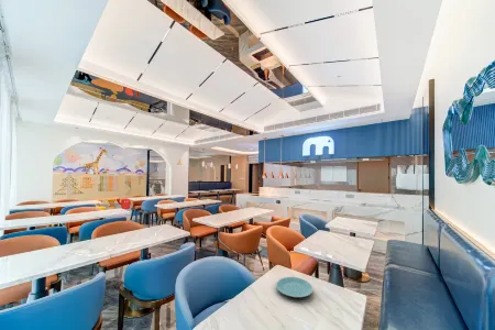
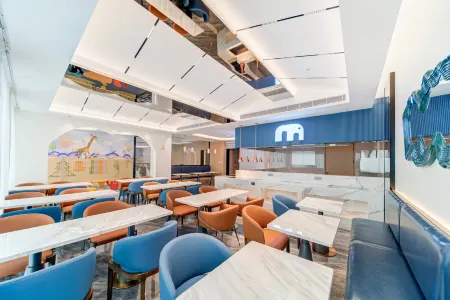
- plate (294, 287)
